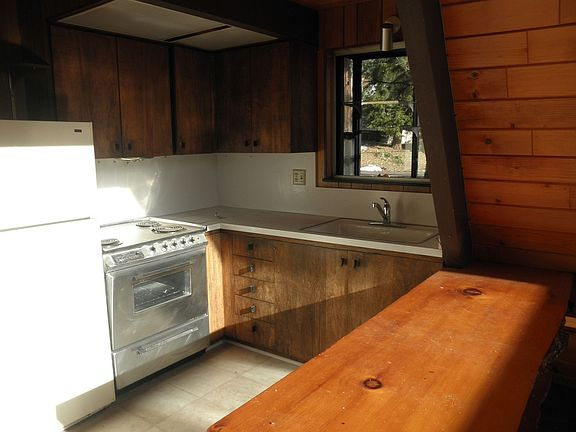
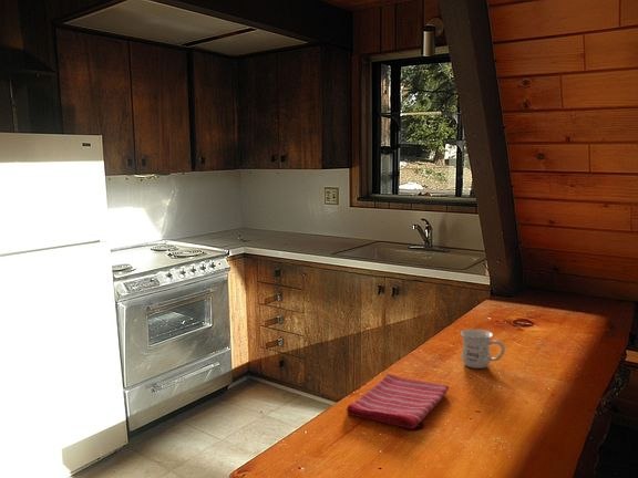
+ mug (482, 350)
+ dish towel (399, 397)
